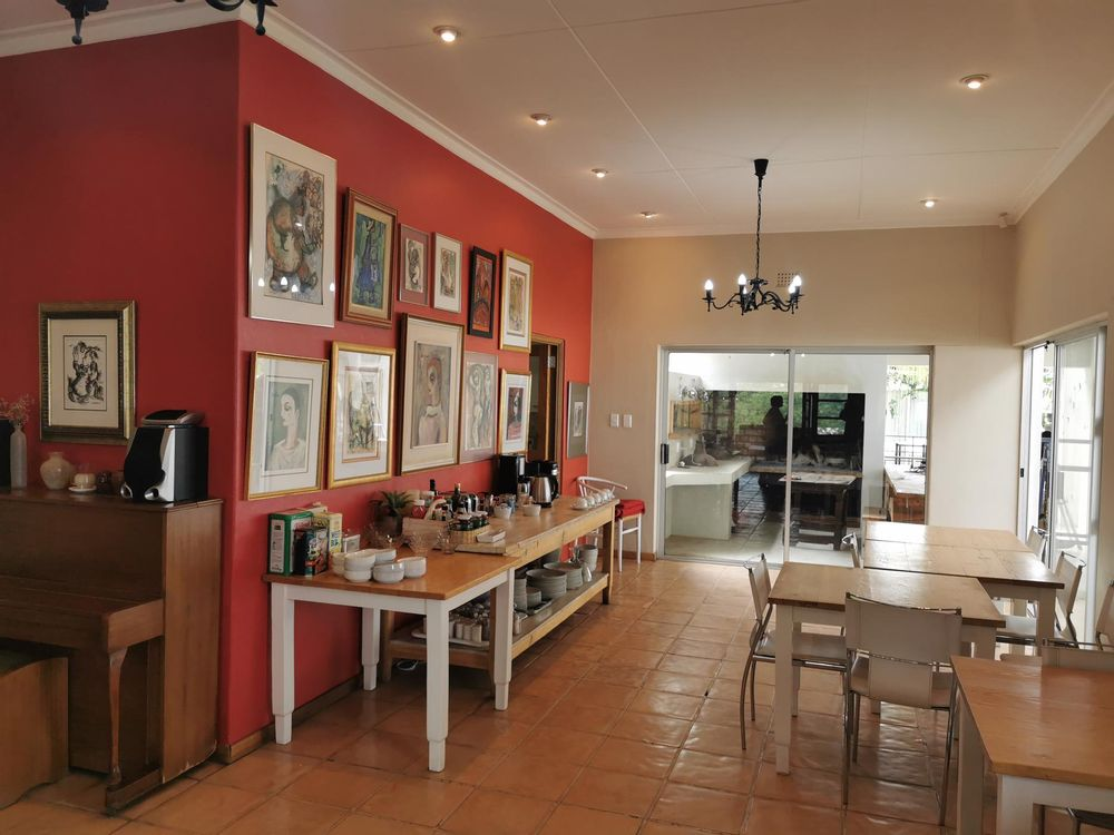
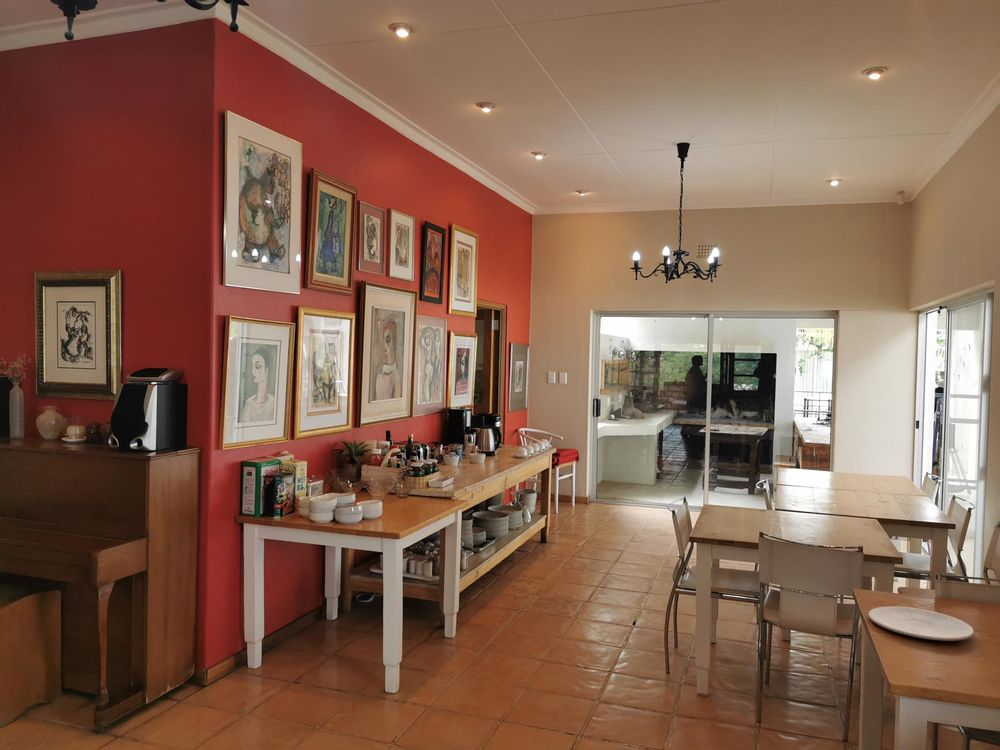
+ plate (919, 623)
